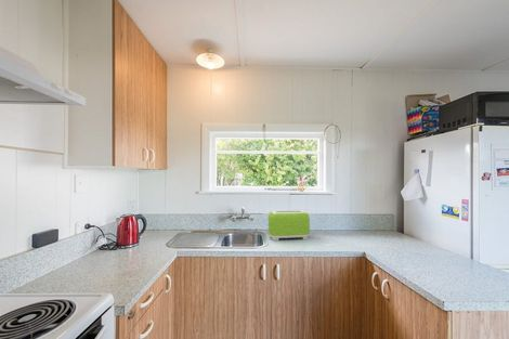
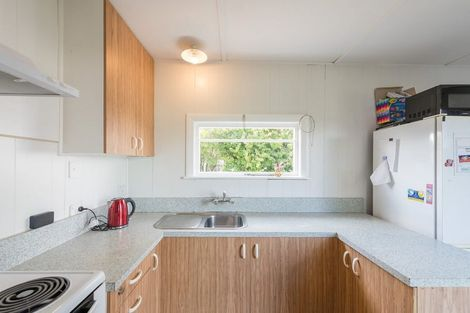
- toaster (288, 224)
